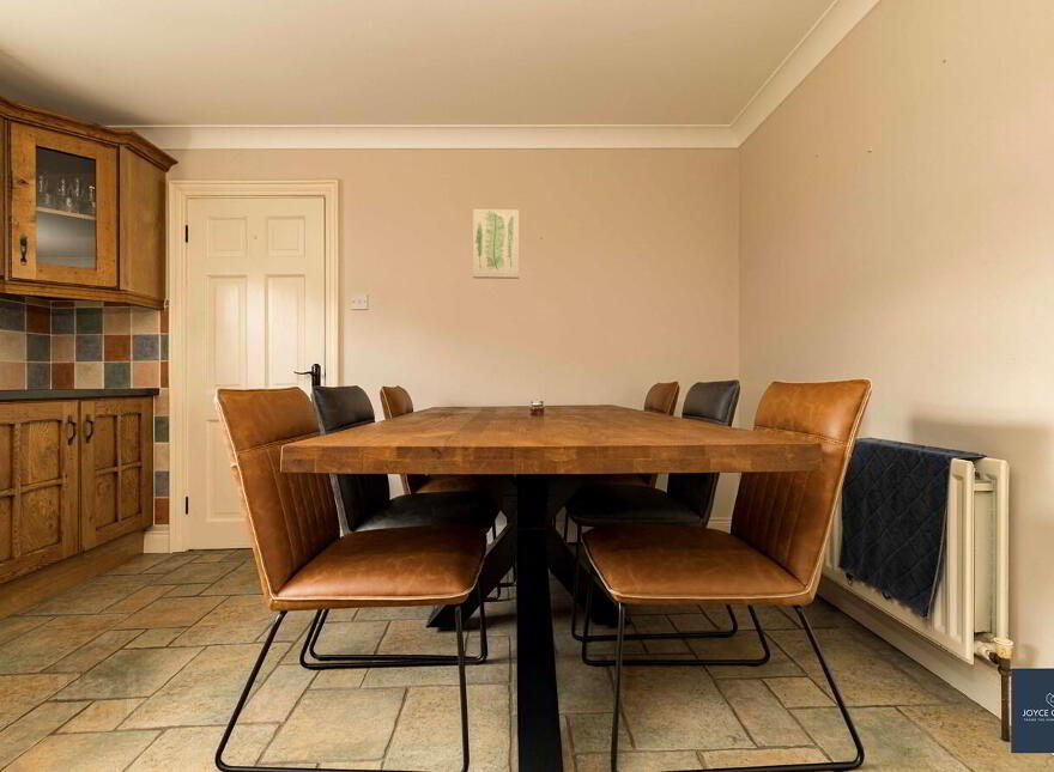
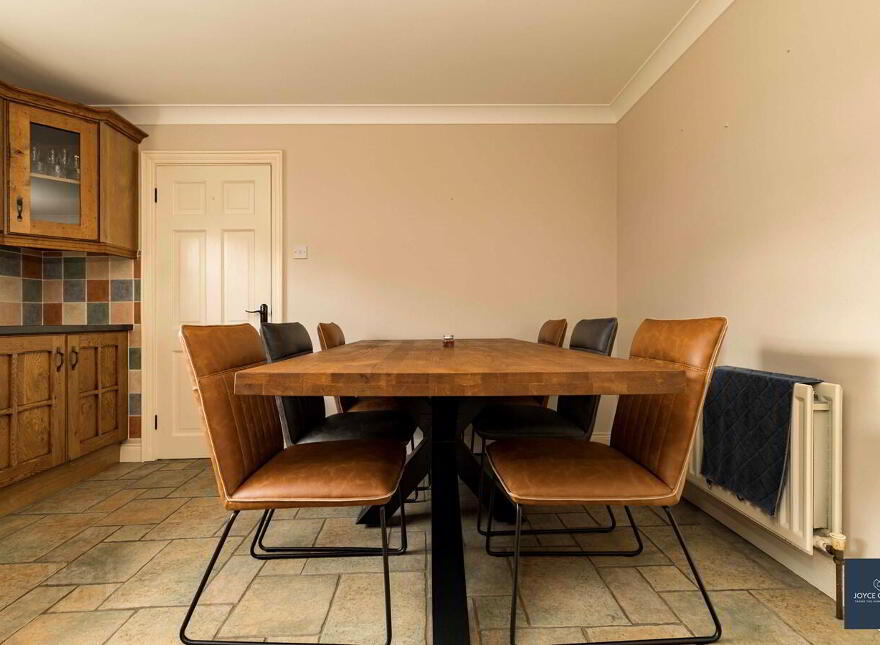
- wall art (496, 244)
